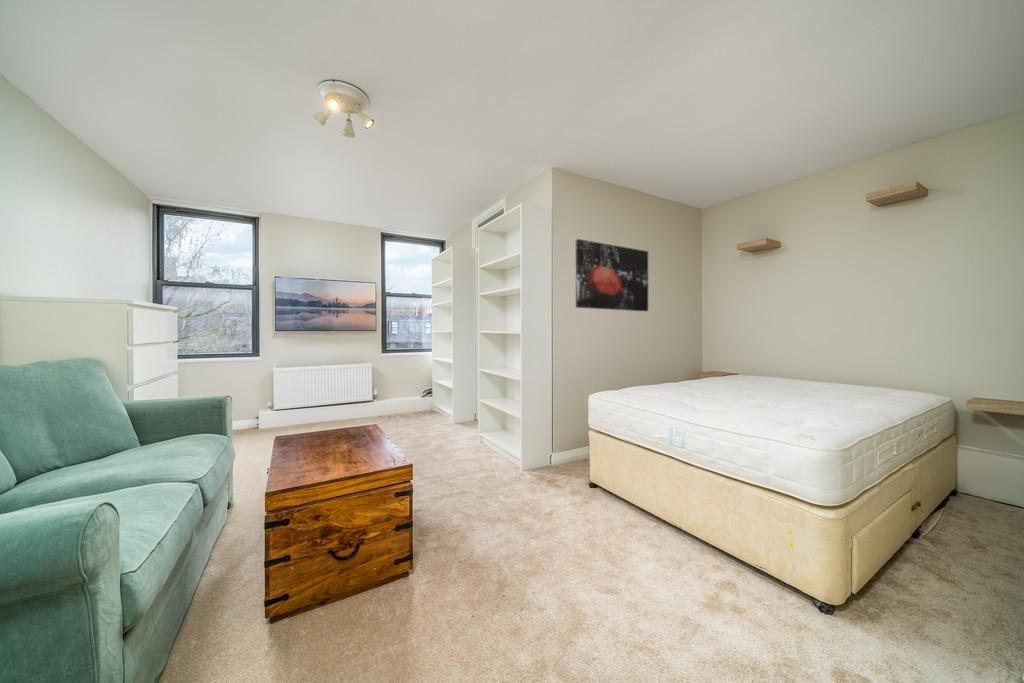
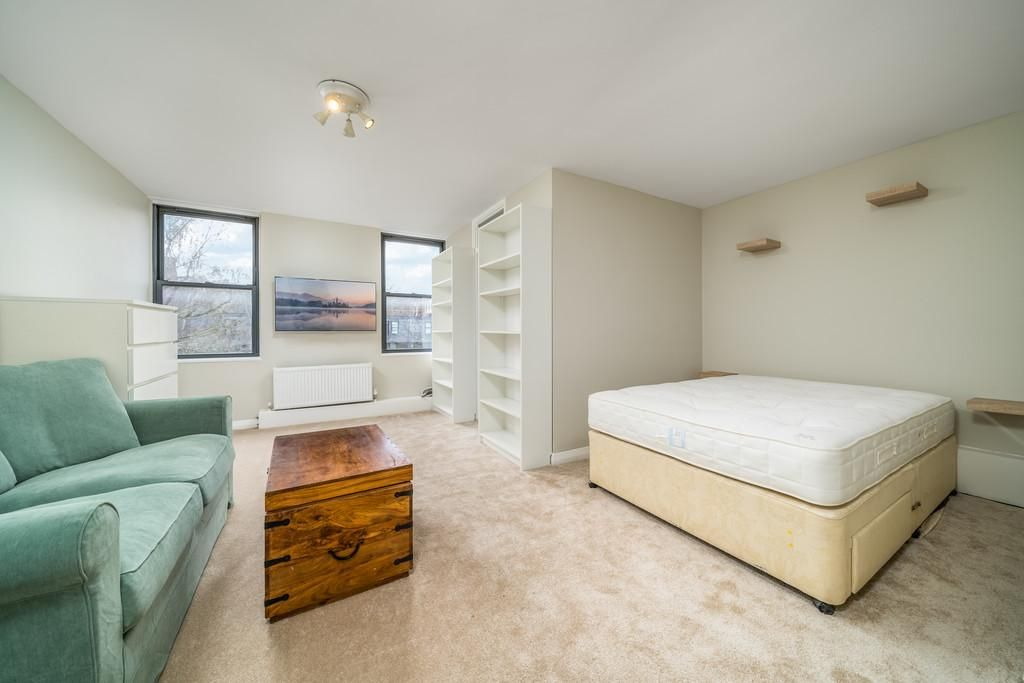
- wall art (614, 277)
